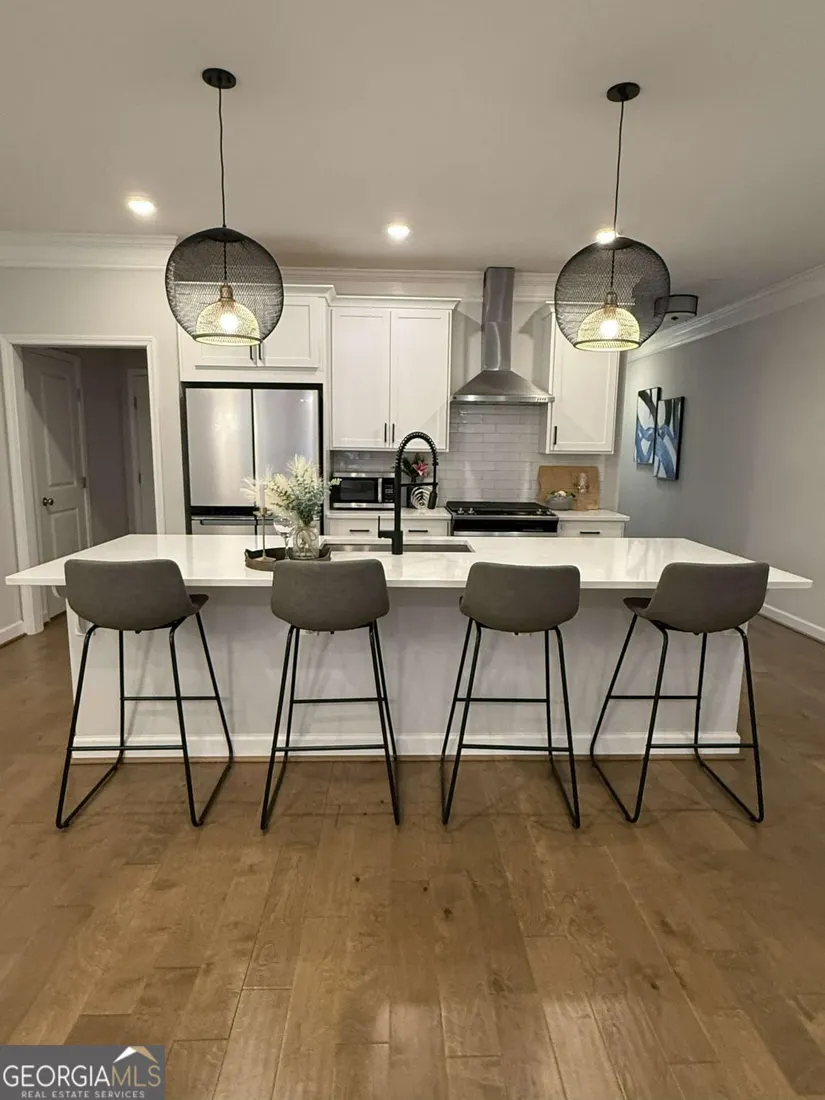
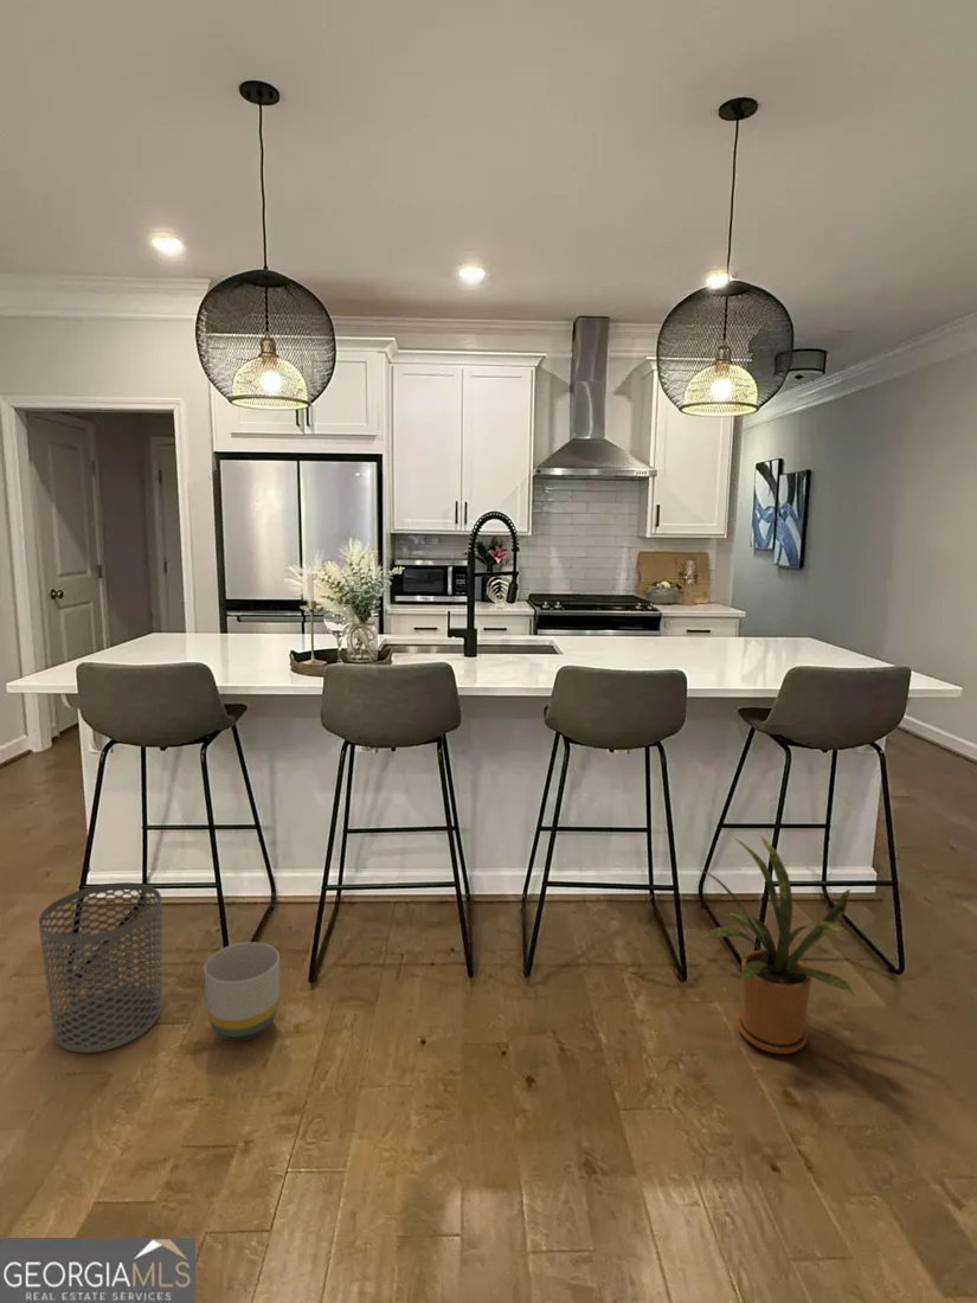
+ house plant (767, 950)
+ planter (243, 996)
+ waste bin (105, 965)
